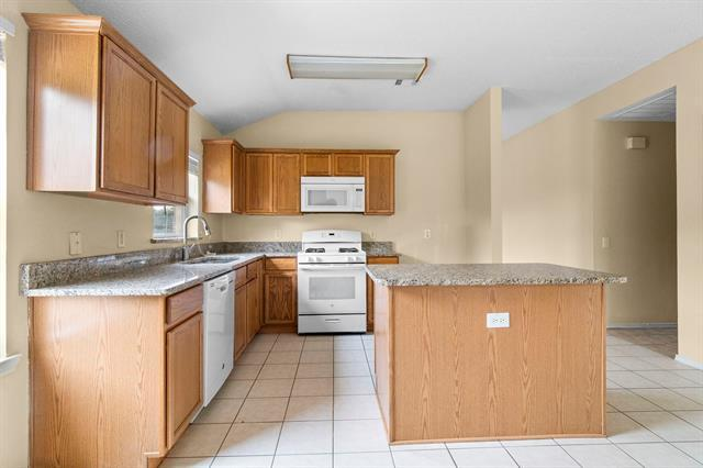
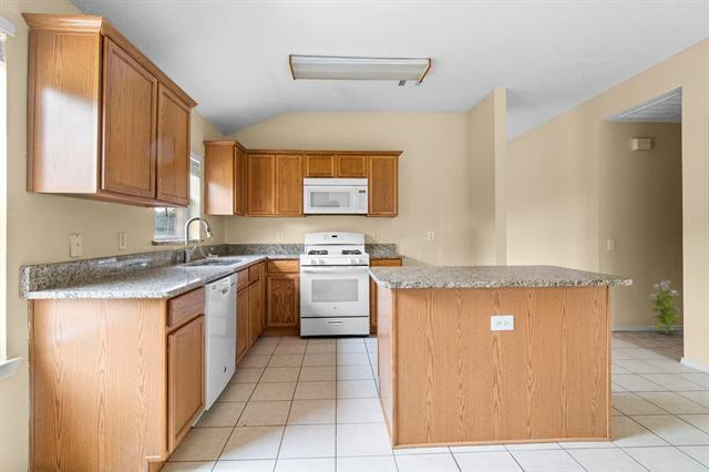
+ decorative plant (667, 307)
